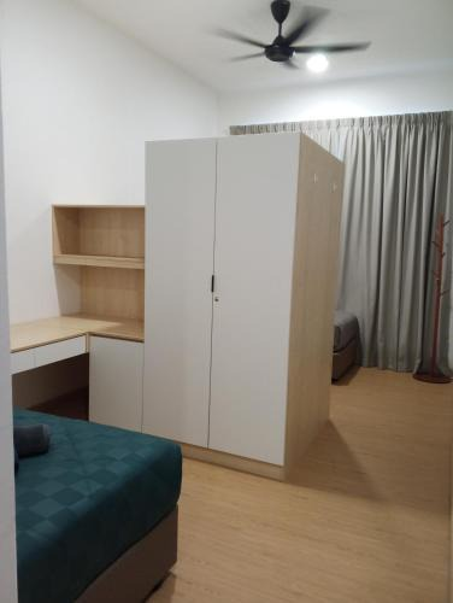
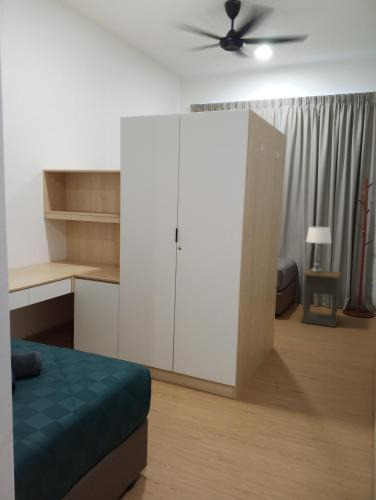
+ table lamp (318, 249)
+ nightstand (323, 294)
